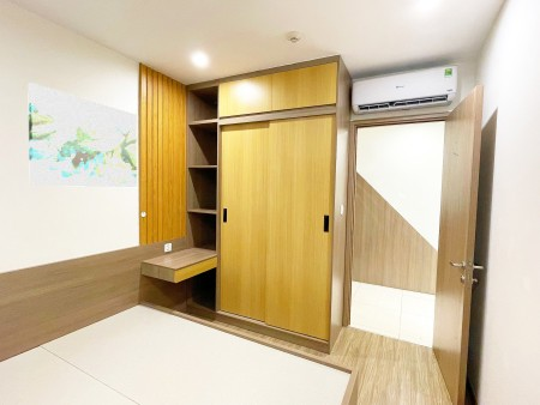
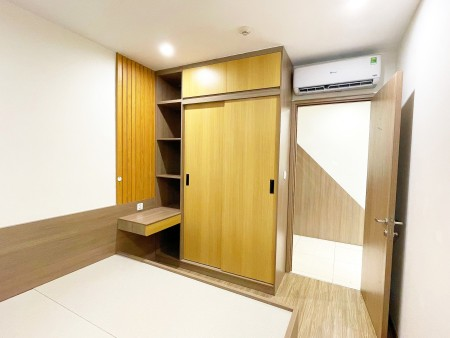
- wall art (90, 144)
